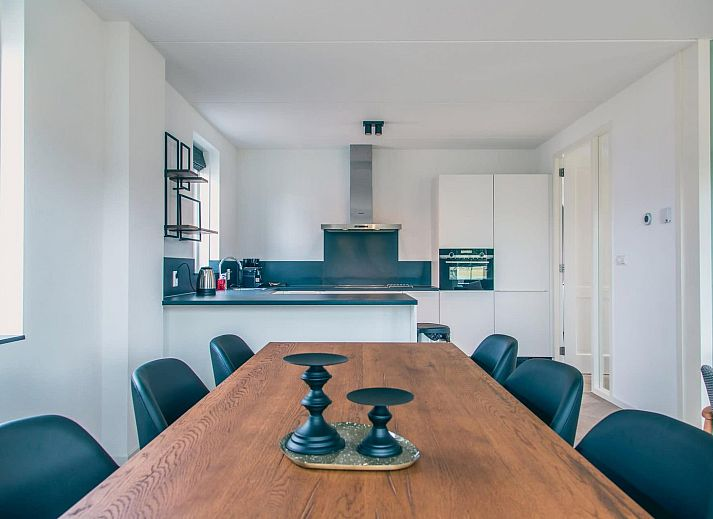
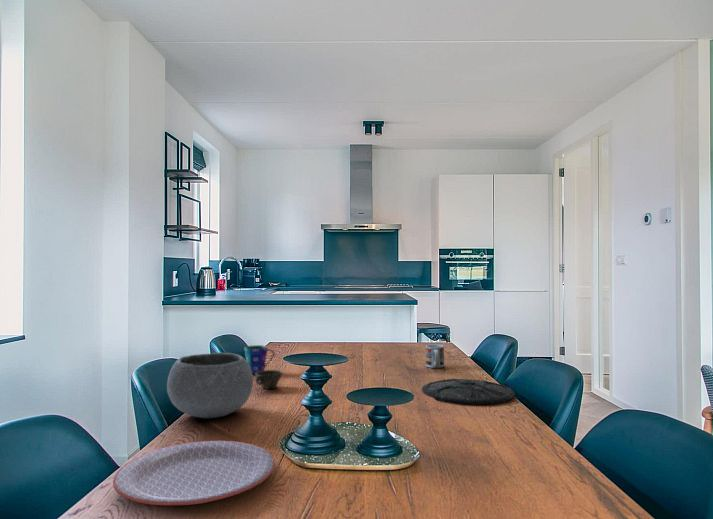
+ cup (259, 359)
+ plate (197, 473)
+ bowl (210, 386)
+ plate (467, 385)
+ cup (435, 356)
+ cup (267, 380)
